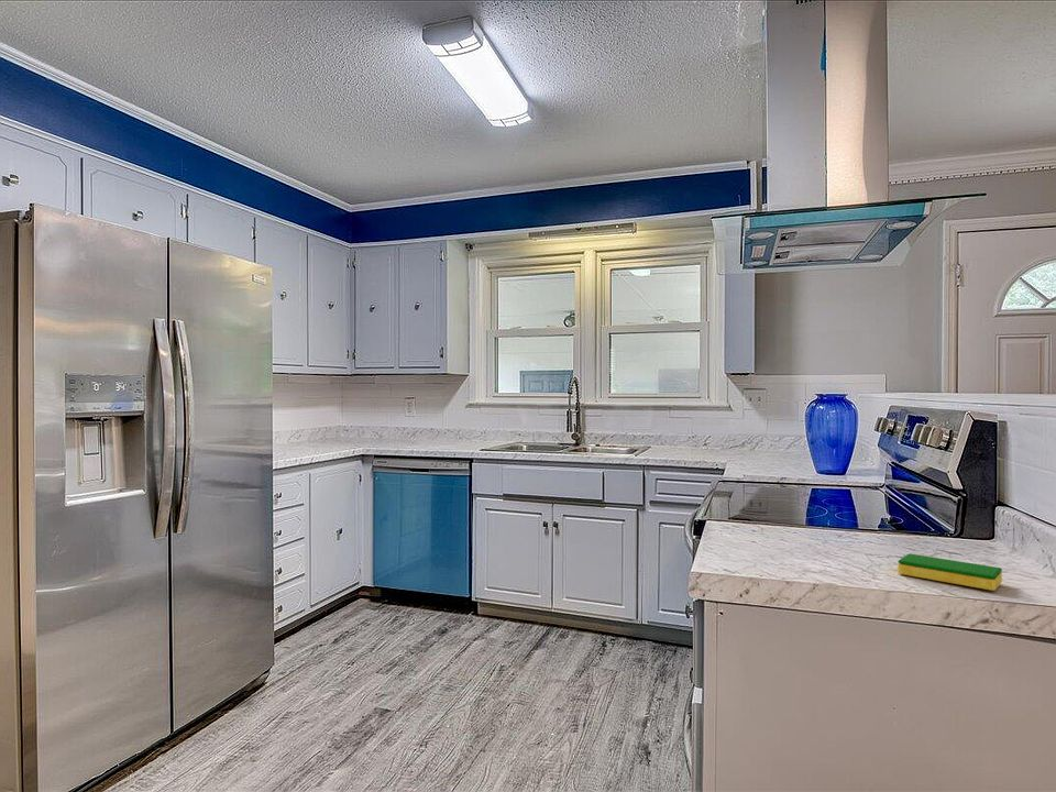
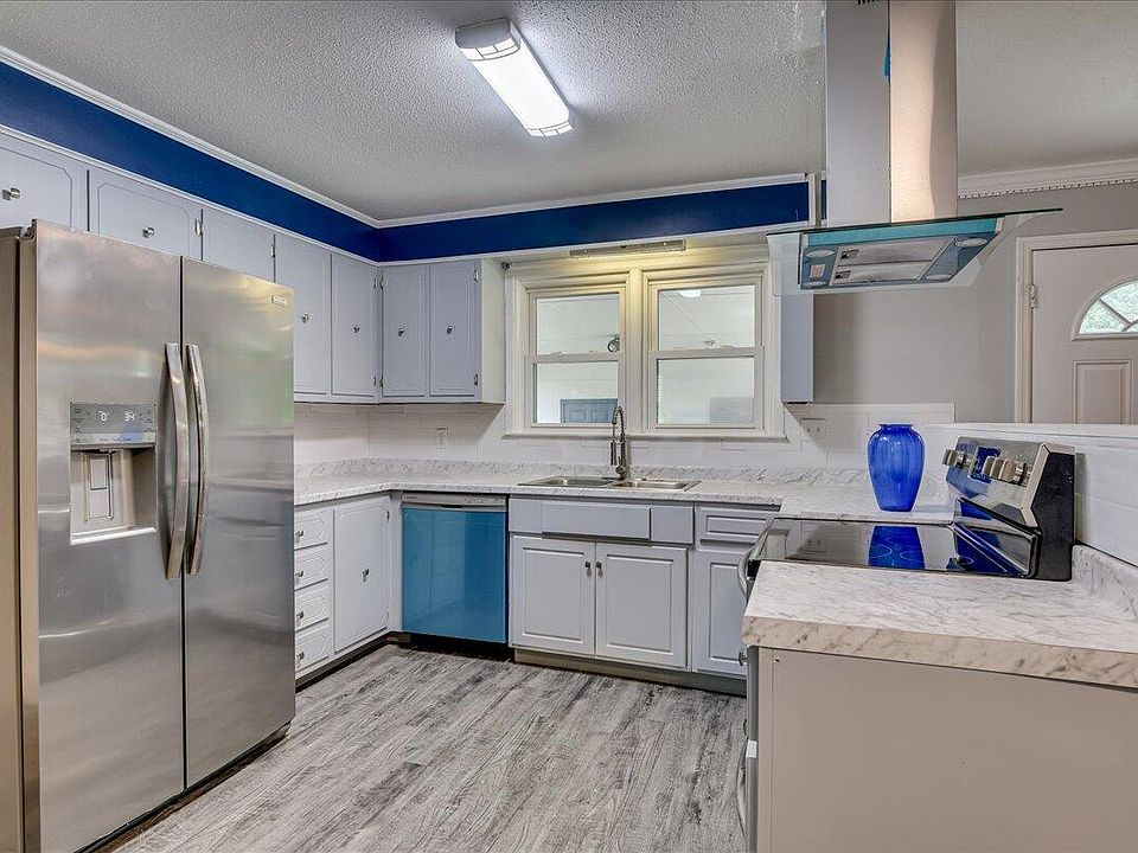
- dish sponge (948, 571)
